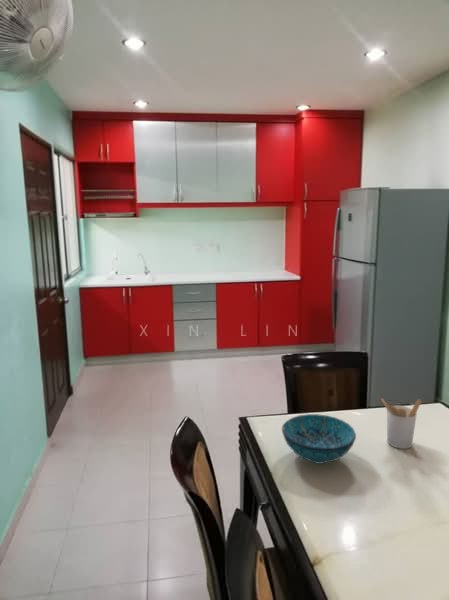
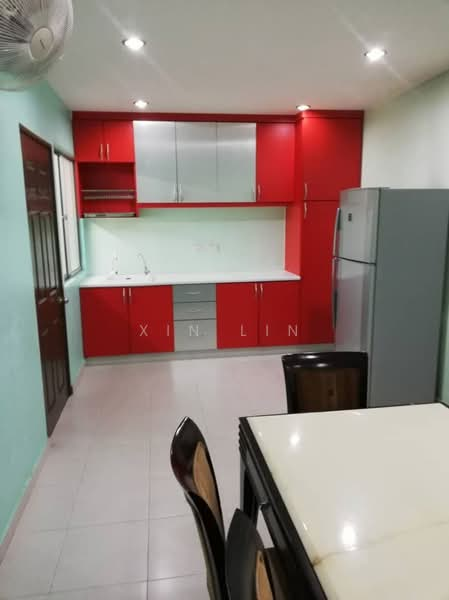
- utensil holder (399, 422)
- bowl (317, 443)
